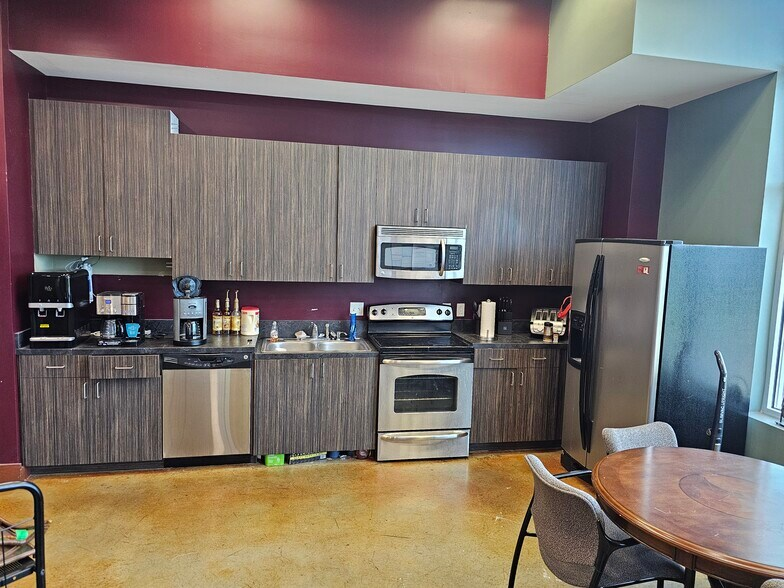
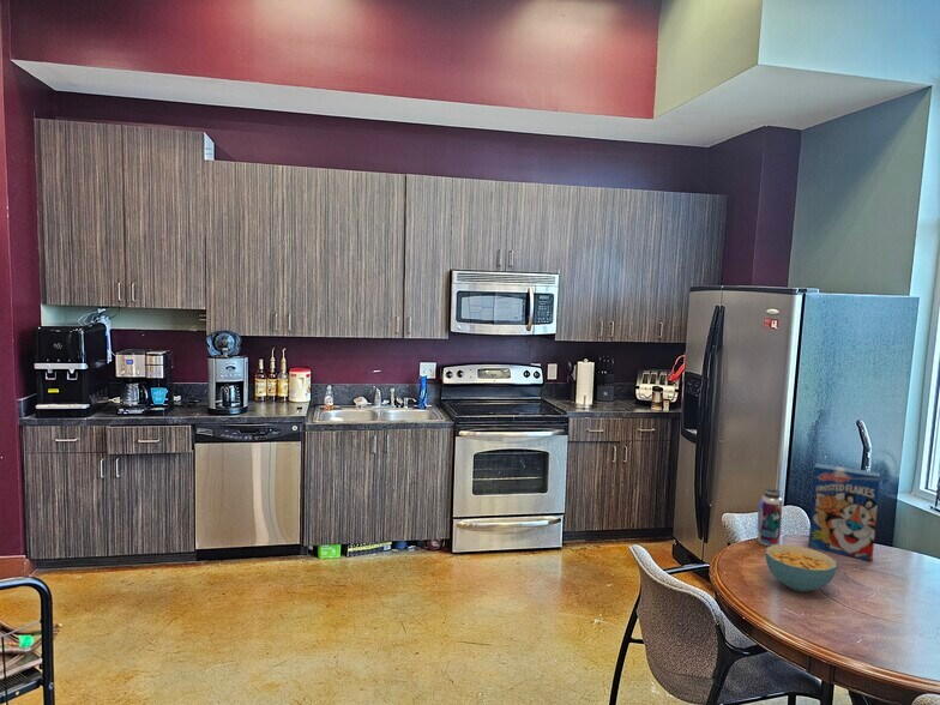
+ cereal box (843, 510)
+ cereal bowl (799, 572)
+ beverage bottle (769, 516)
